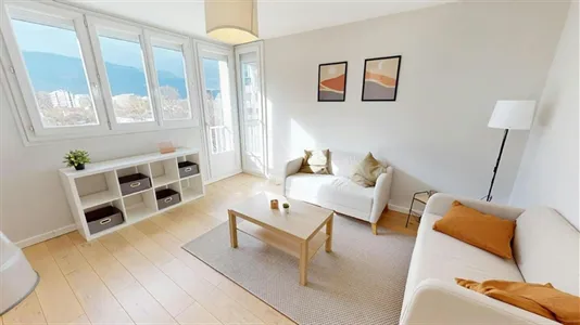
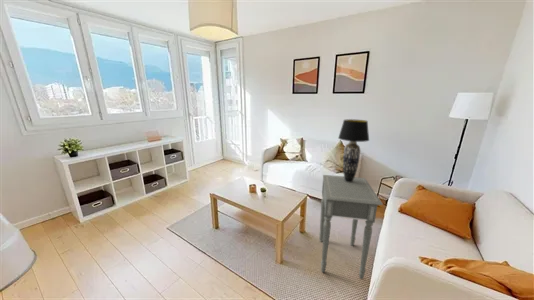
+ table lamp (351, 151)
+ side table (344, 217)
